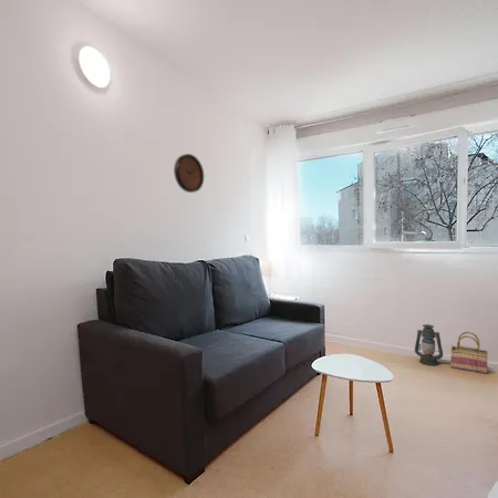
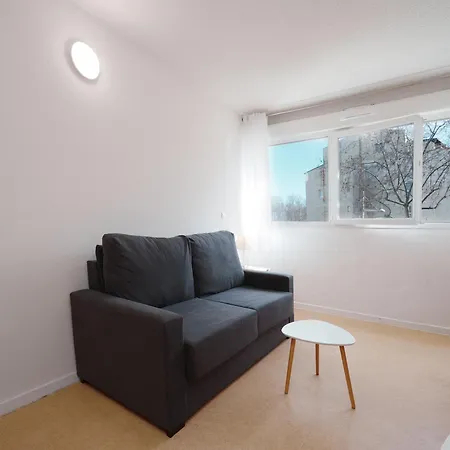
- basket (468, 351)
- lantern (428, 343)
- clock (189, 173)
